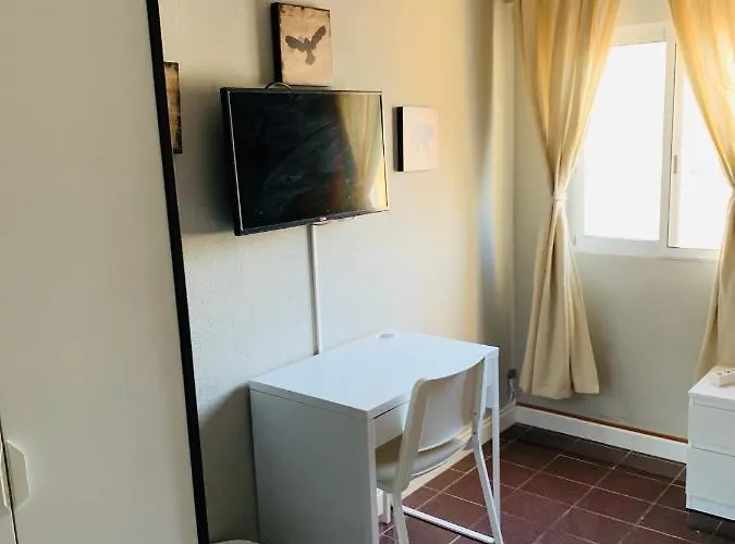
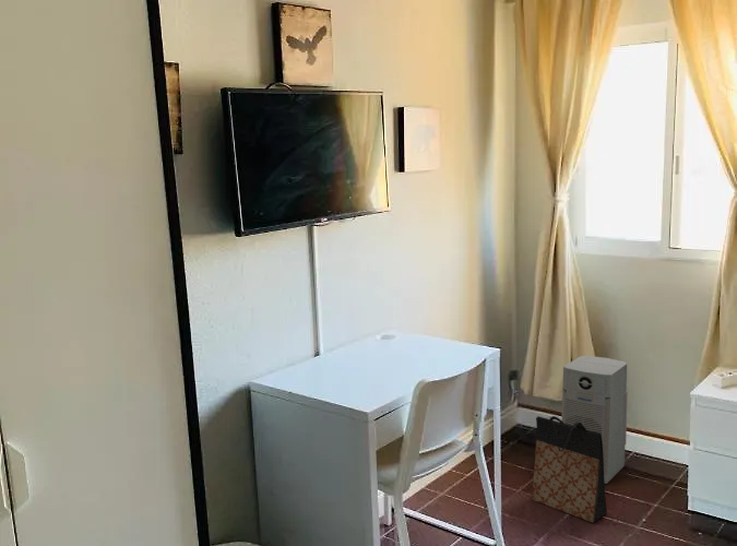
+ air purifier (594, 416)
+ bag (567, 462)
